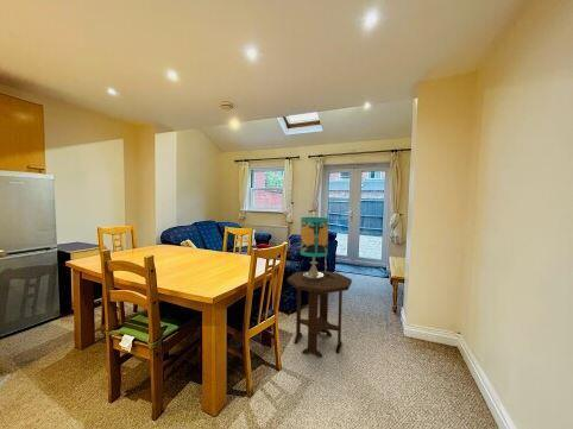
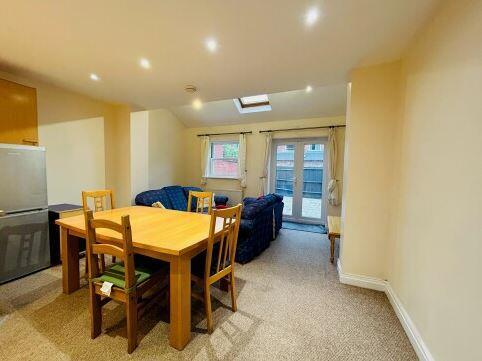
- table lamp (316, 246)
- side table (320, 310)
